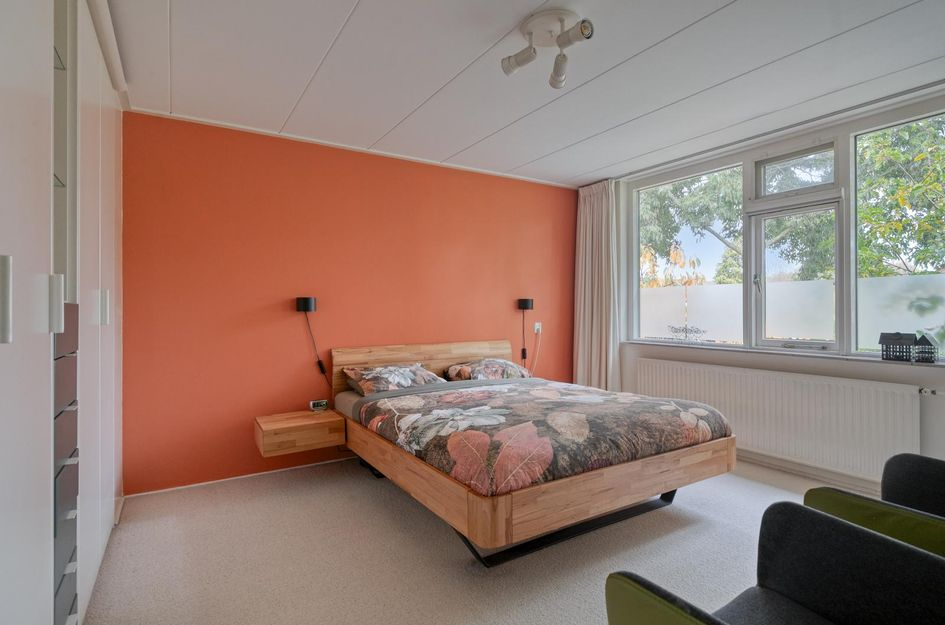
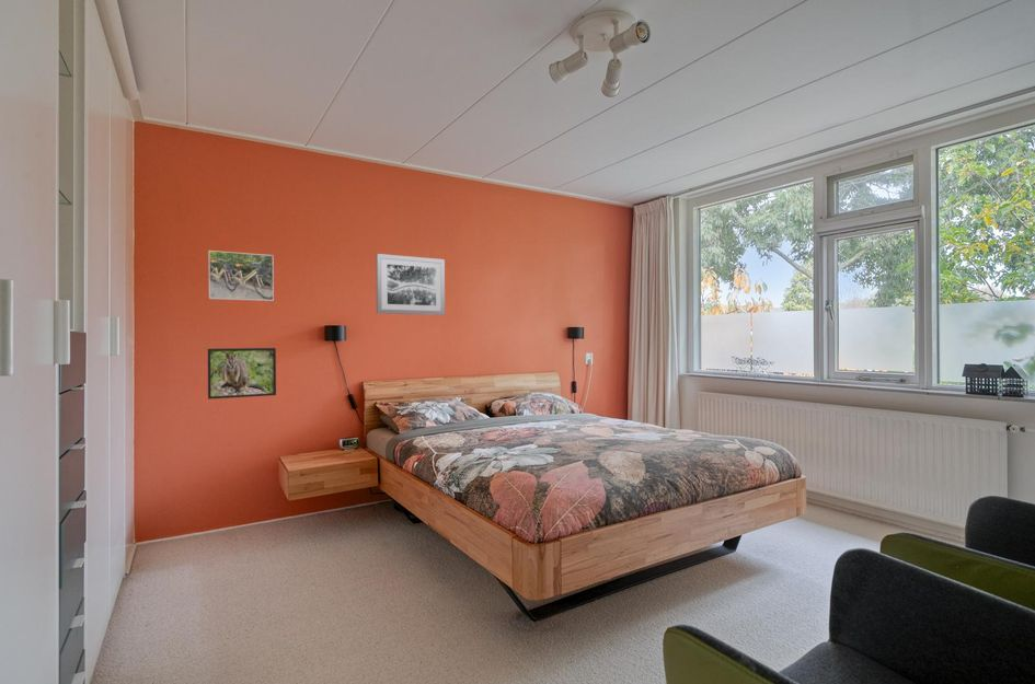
+ wall art (411, 285)
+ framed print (242, 372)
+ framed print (241, 276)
